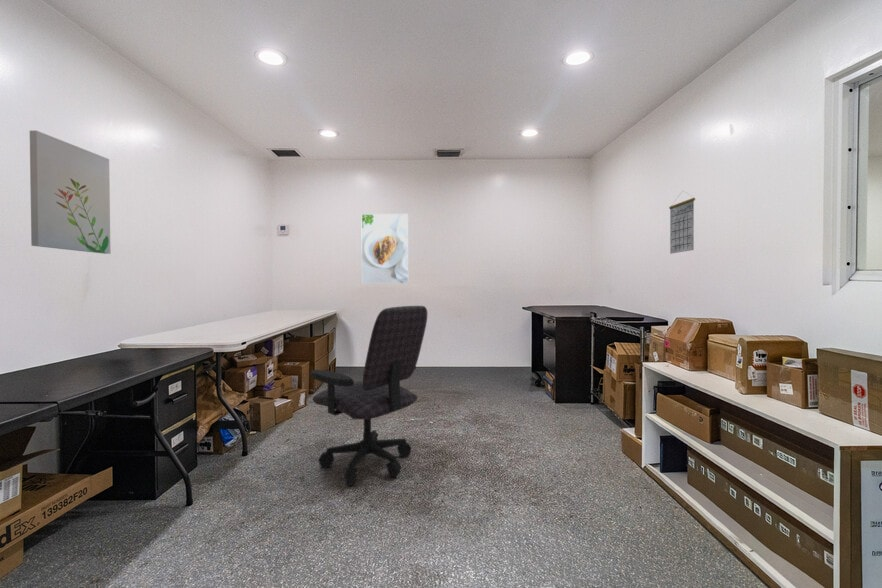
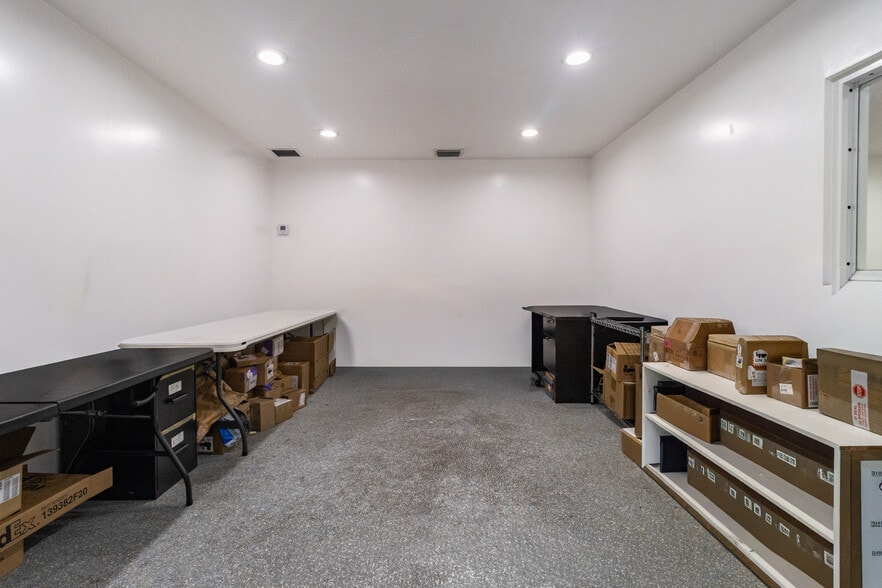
- wall art (74, 198)
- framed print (385, 249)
- calendar (681, 221)
- office chair (368, 385)
